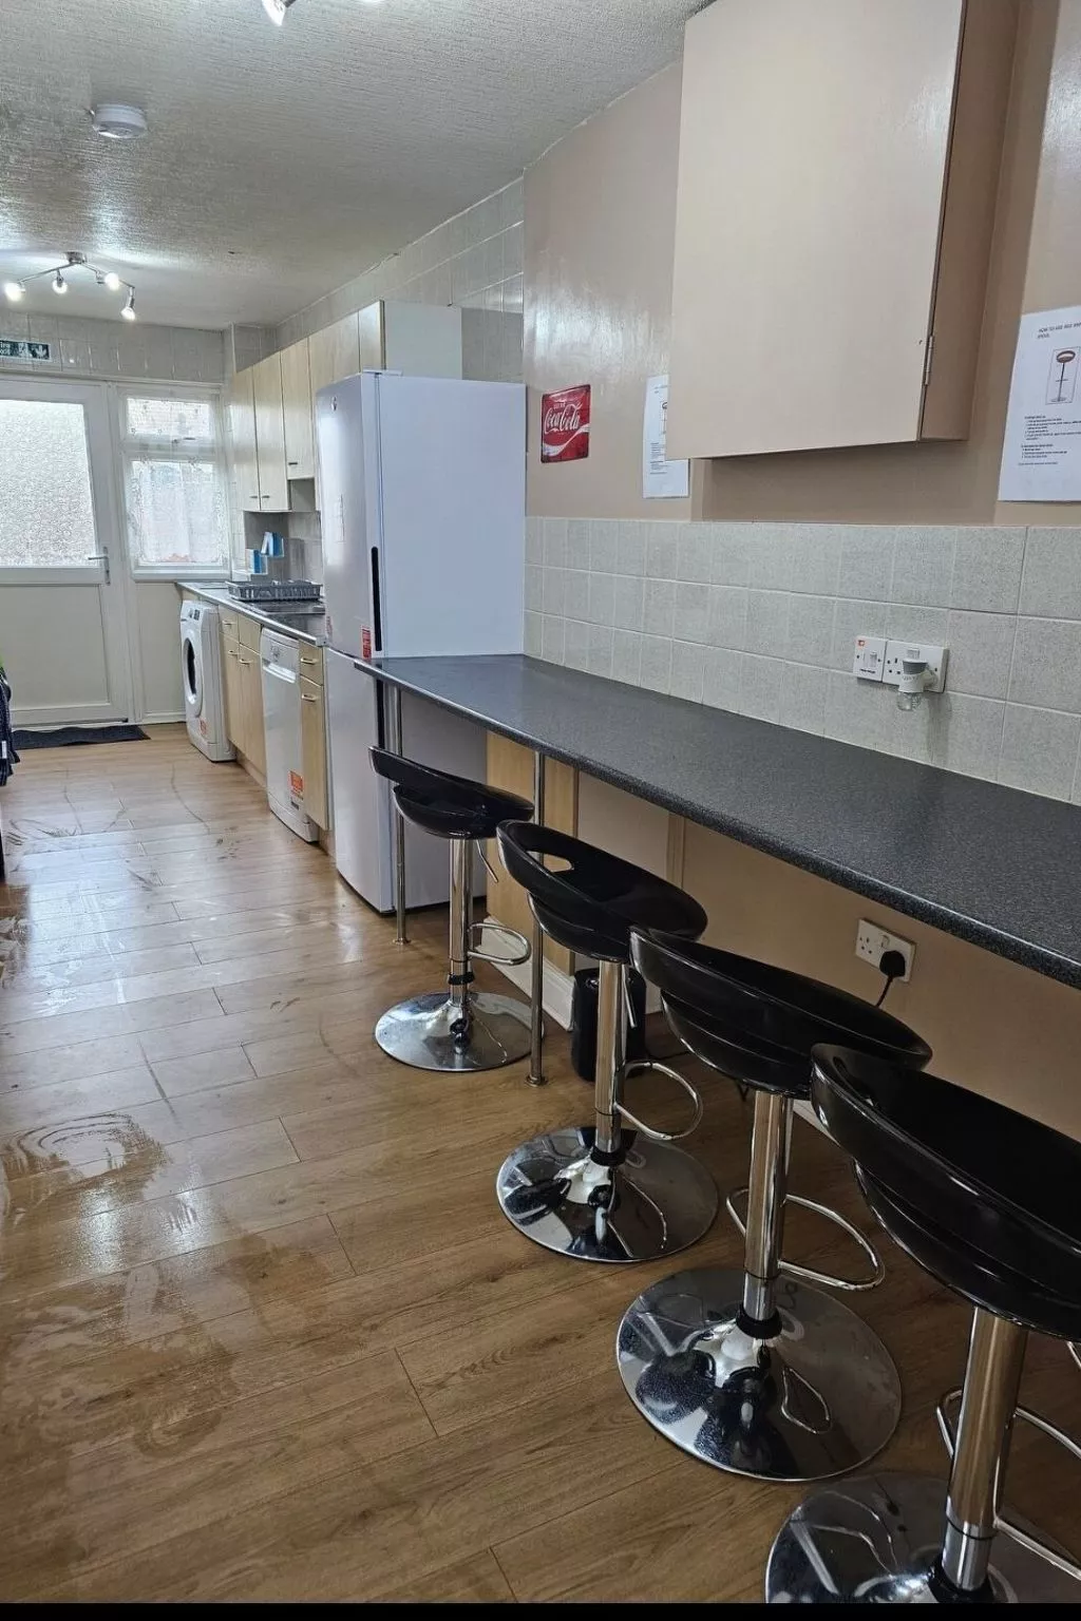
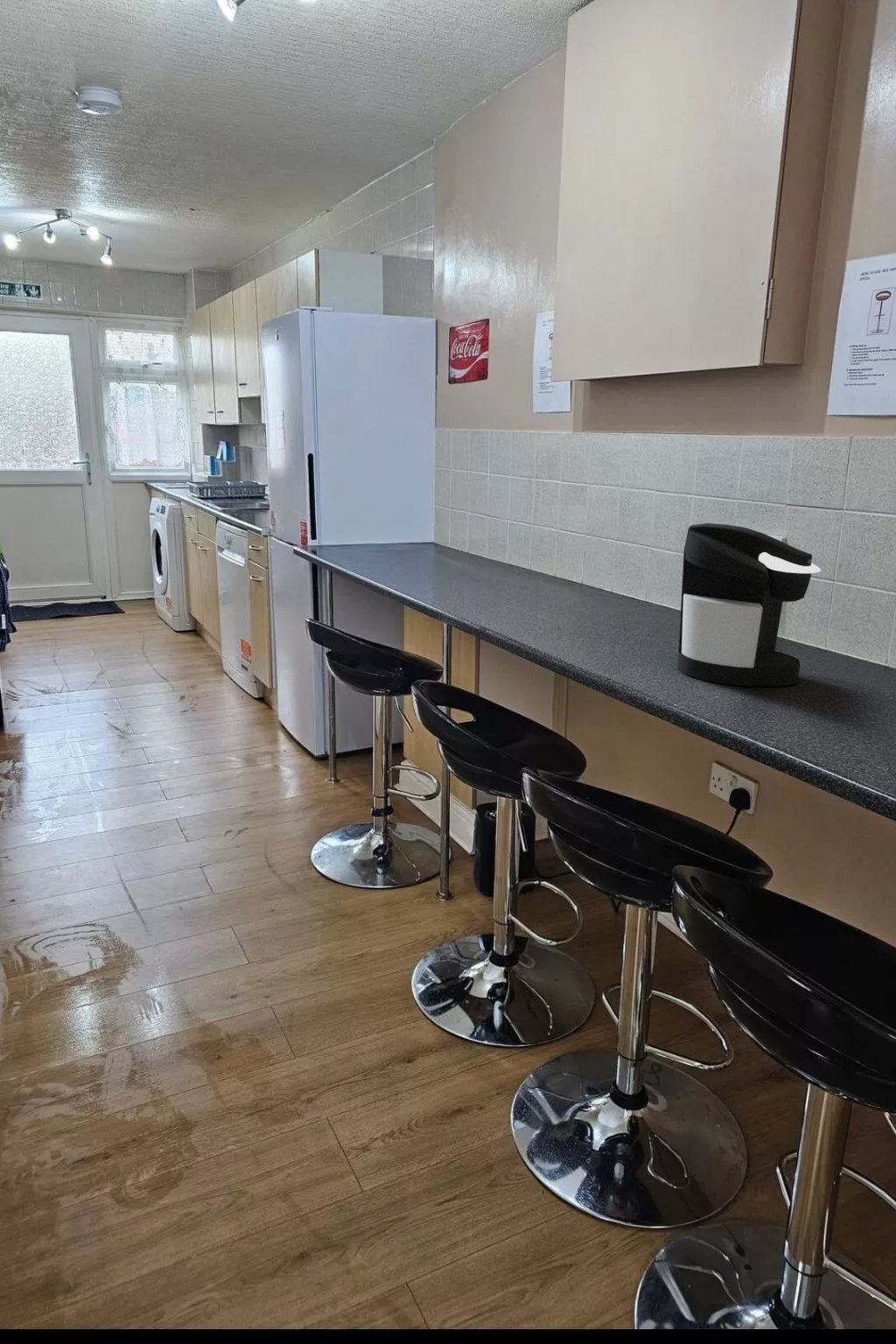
+ coffee maker (746, 601)
